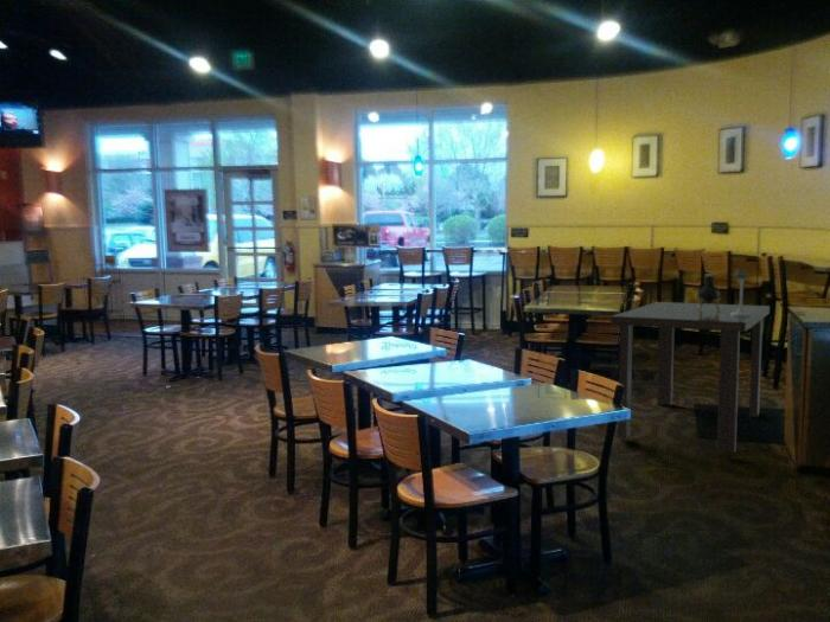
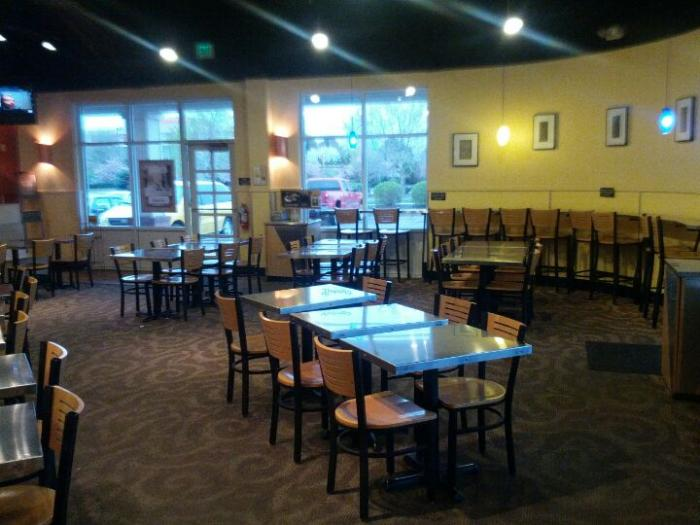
- candle holder (741, 291)
- vase (709, 291)
- dining table (672, 368)
